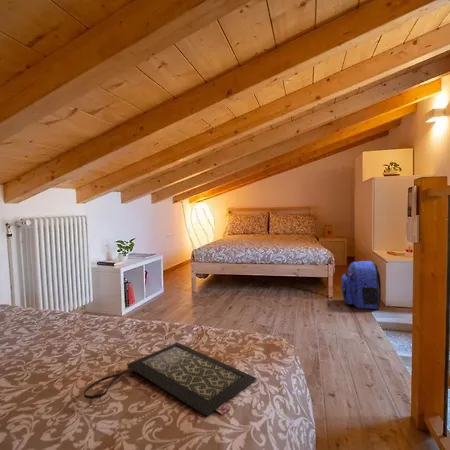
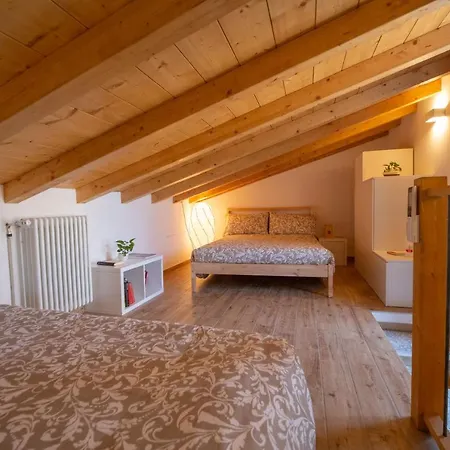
- clutch bag (182, 370)
- backpack (360, 282)
